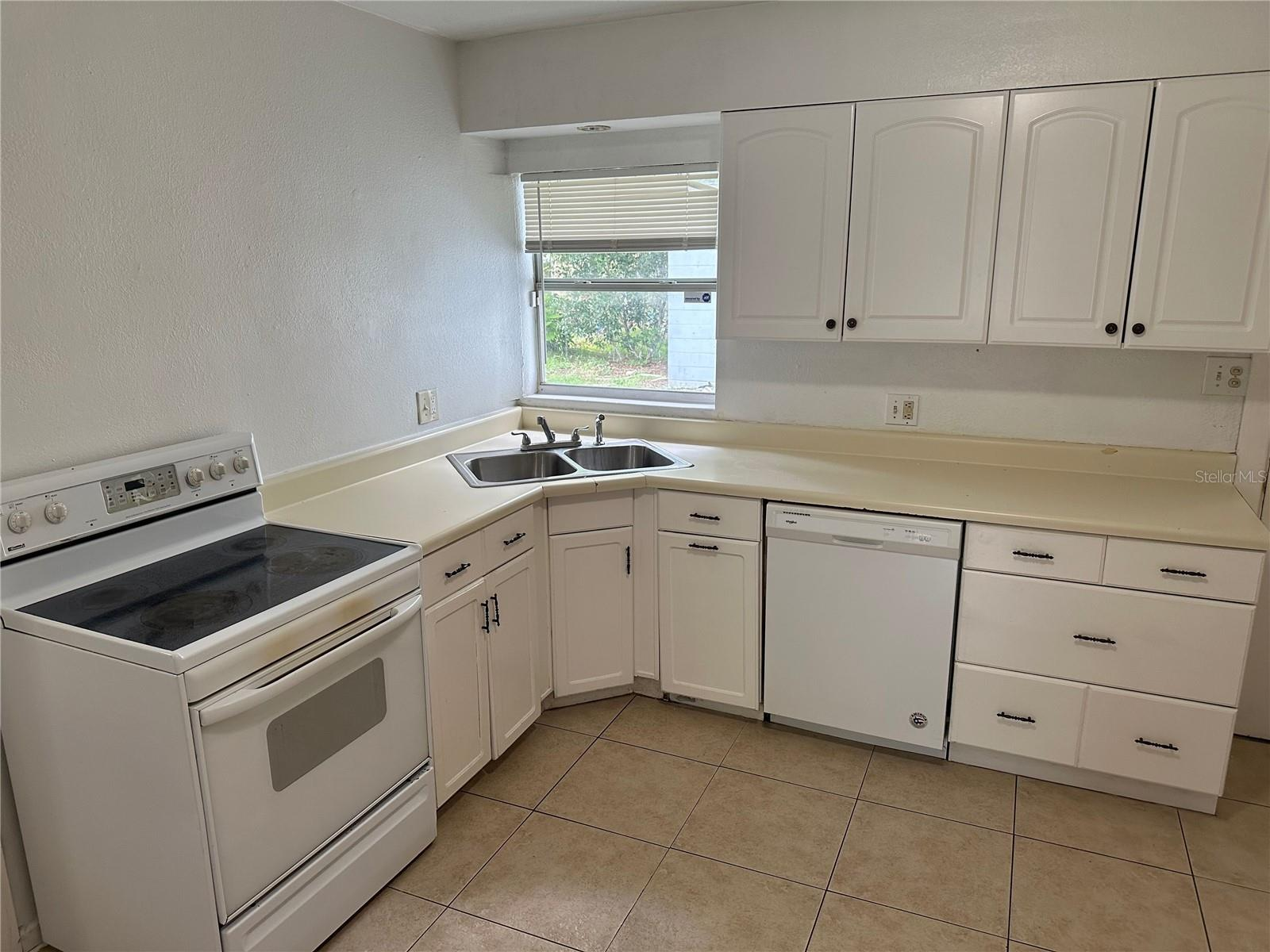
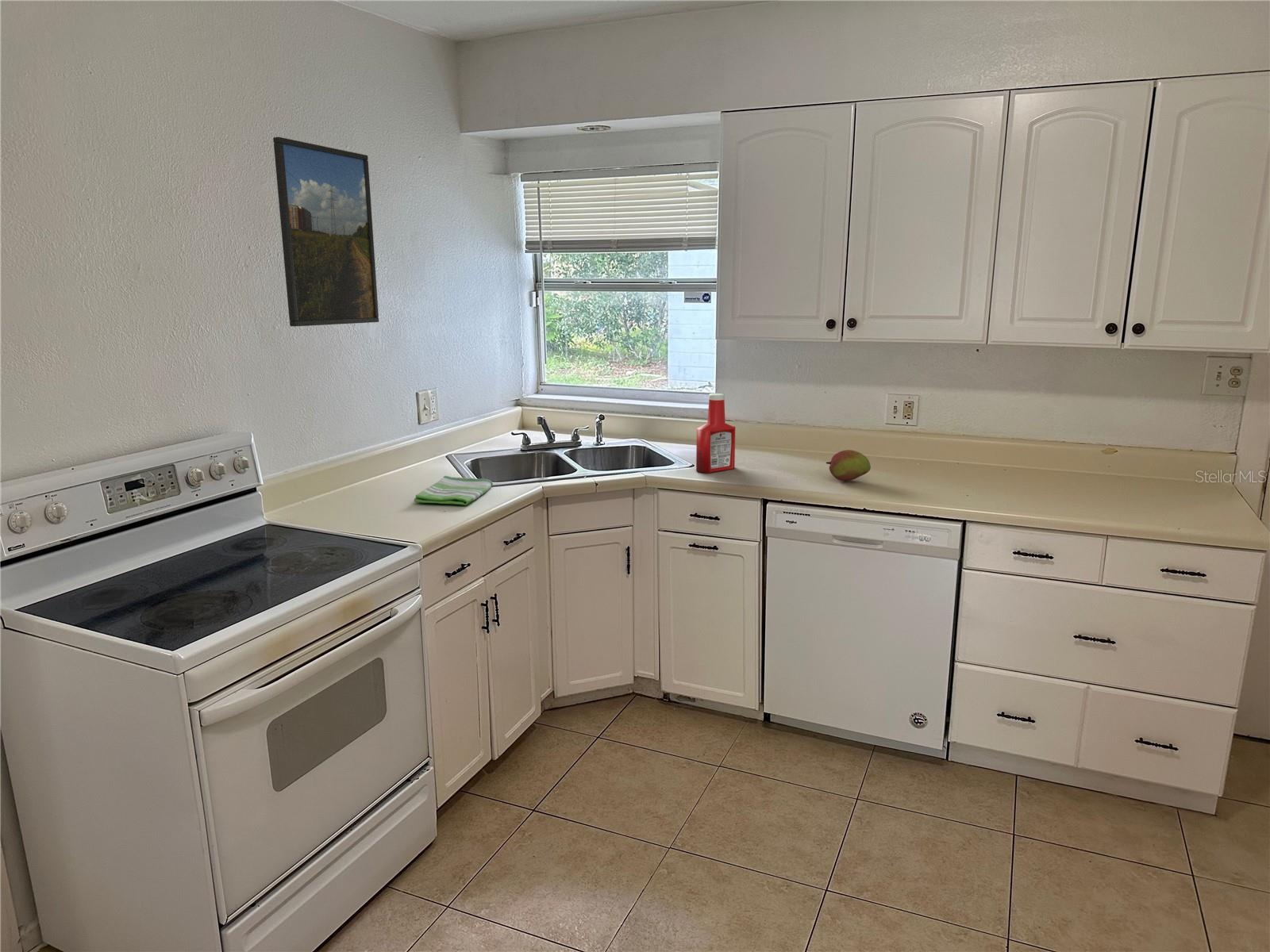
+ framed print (330, 237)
+ soap bottle (716, 432)
+ fruit (848, 465)
+ dish towel (455, 489)
